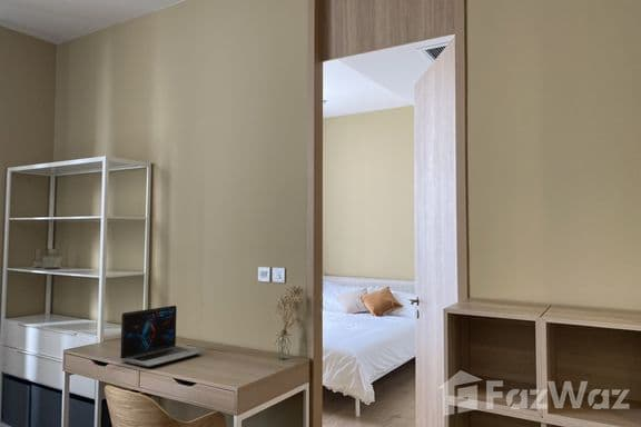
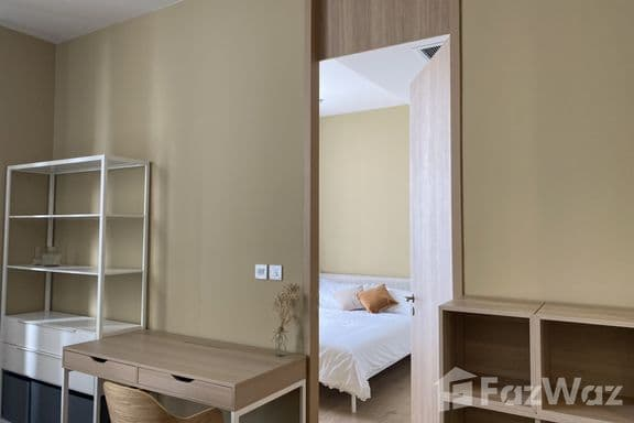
- laptop (162, 334)
